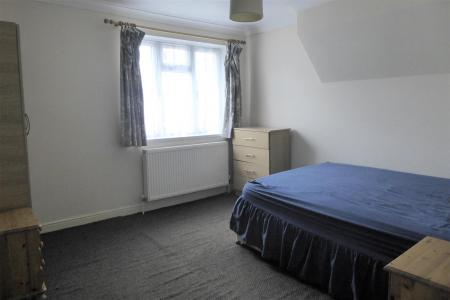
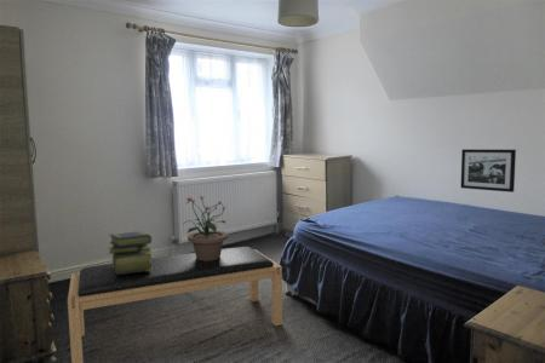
+ stack of books (130, 249)
+ potted plant (203, 226)
+ bench (179, 293)
+ picture frame (487, 169)
